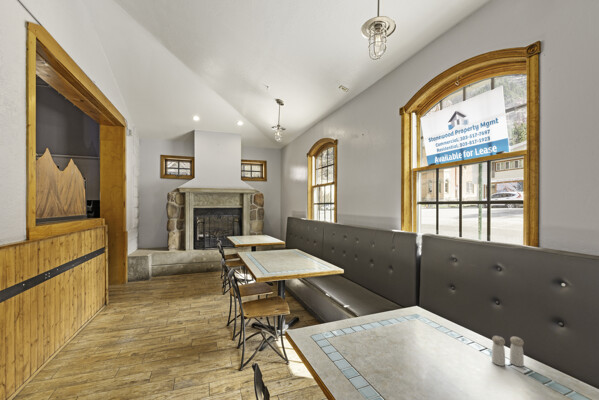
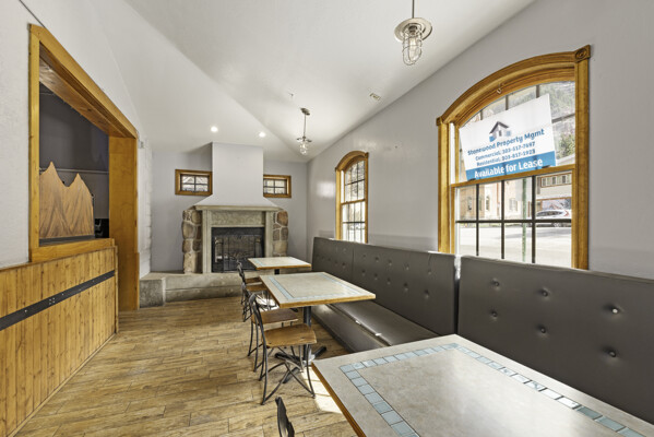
- salt and pepper shaker (510, 350)
